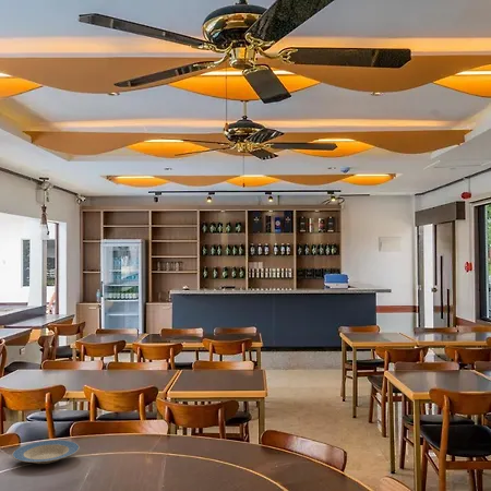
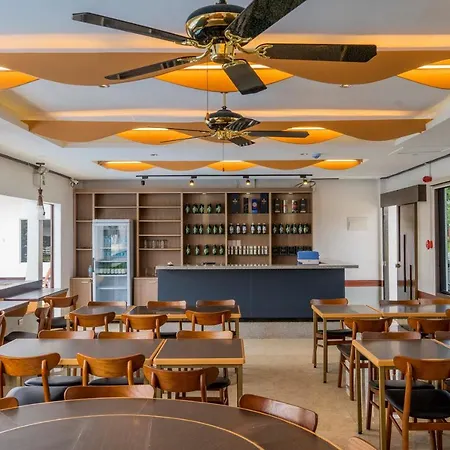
- plate (46, 454)
